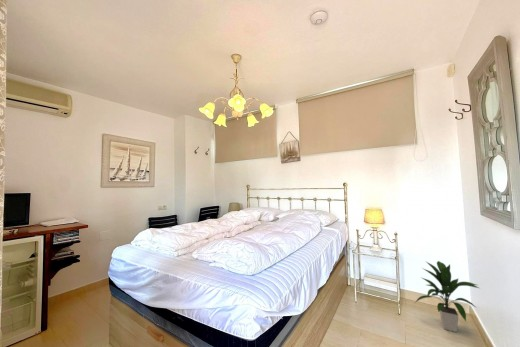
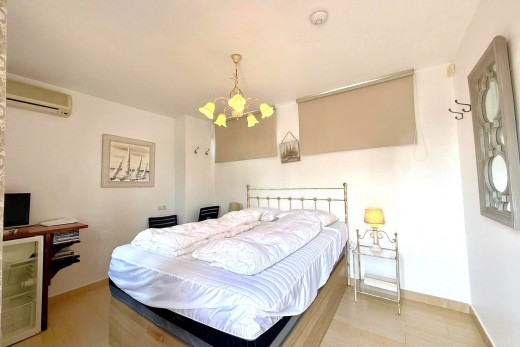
- indoor plant (444, 293)
